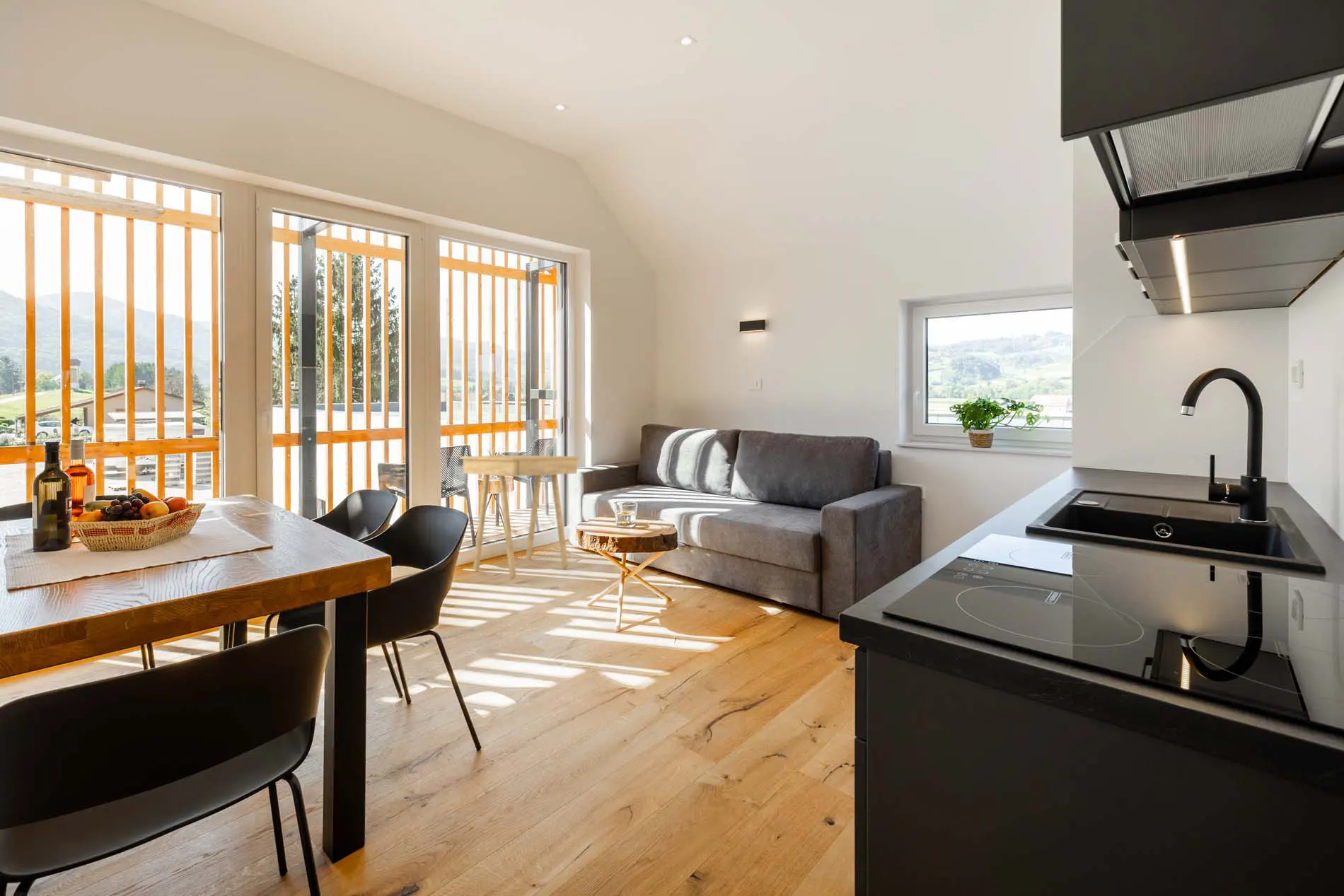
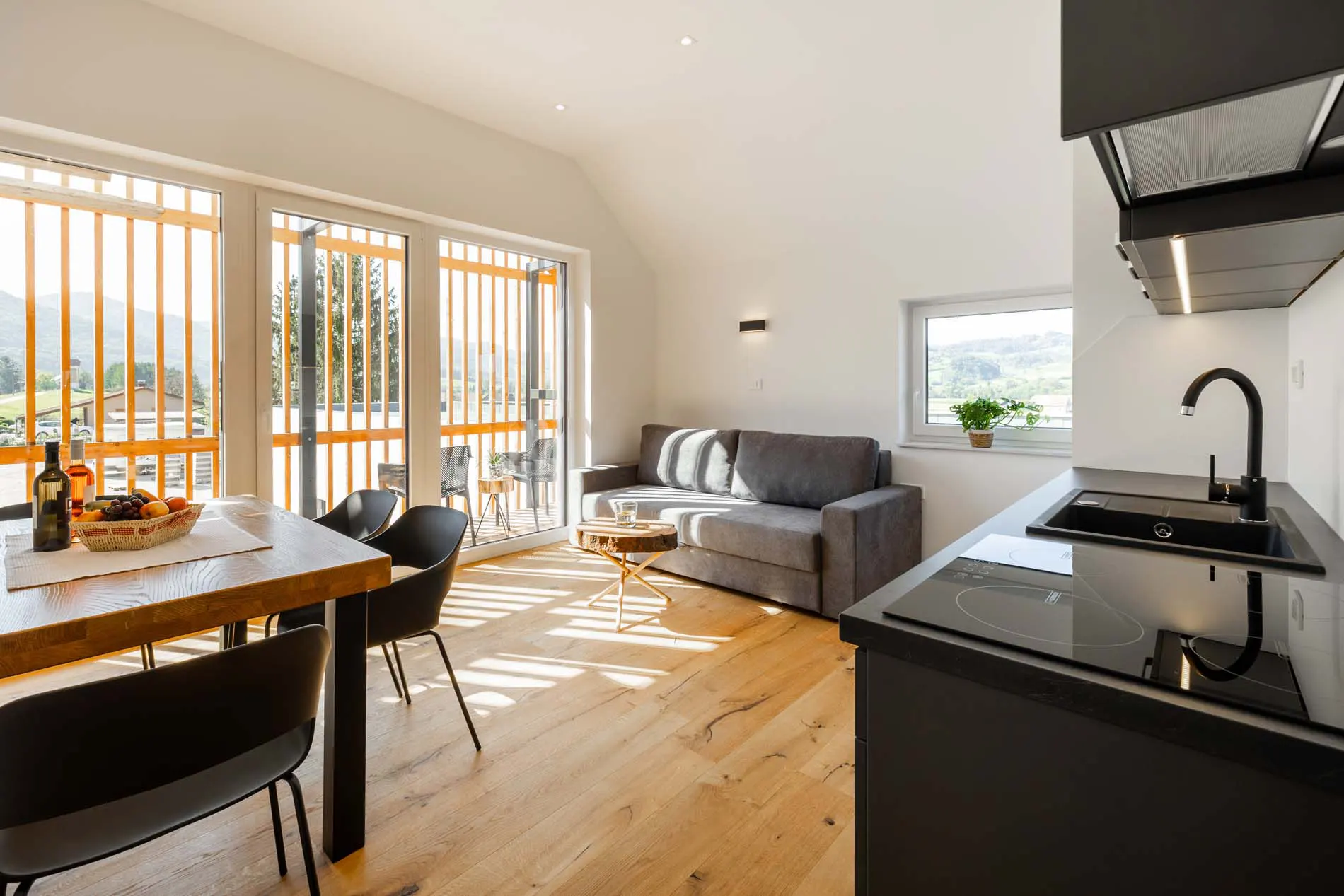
- side table (531, 514)
